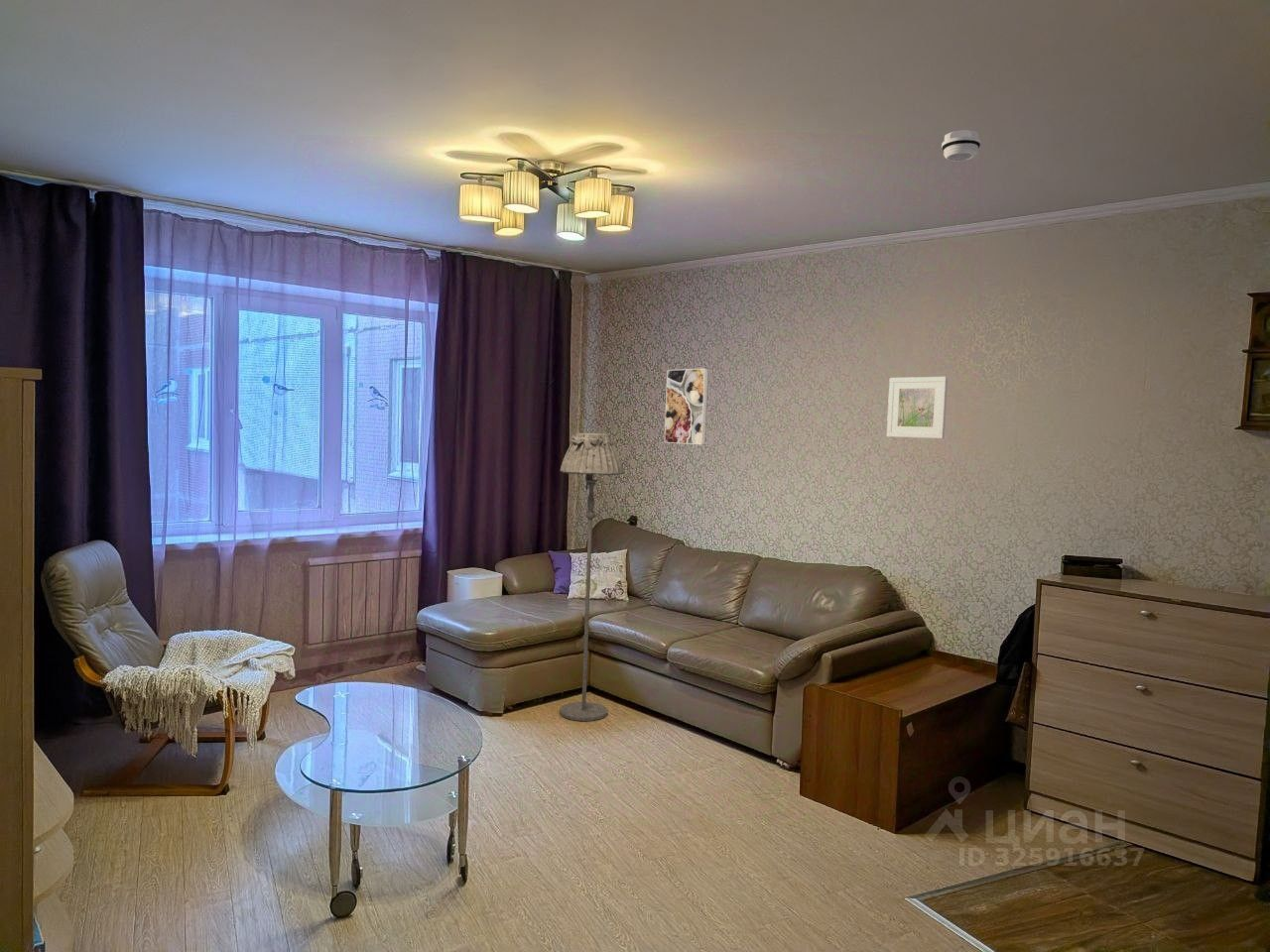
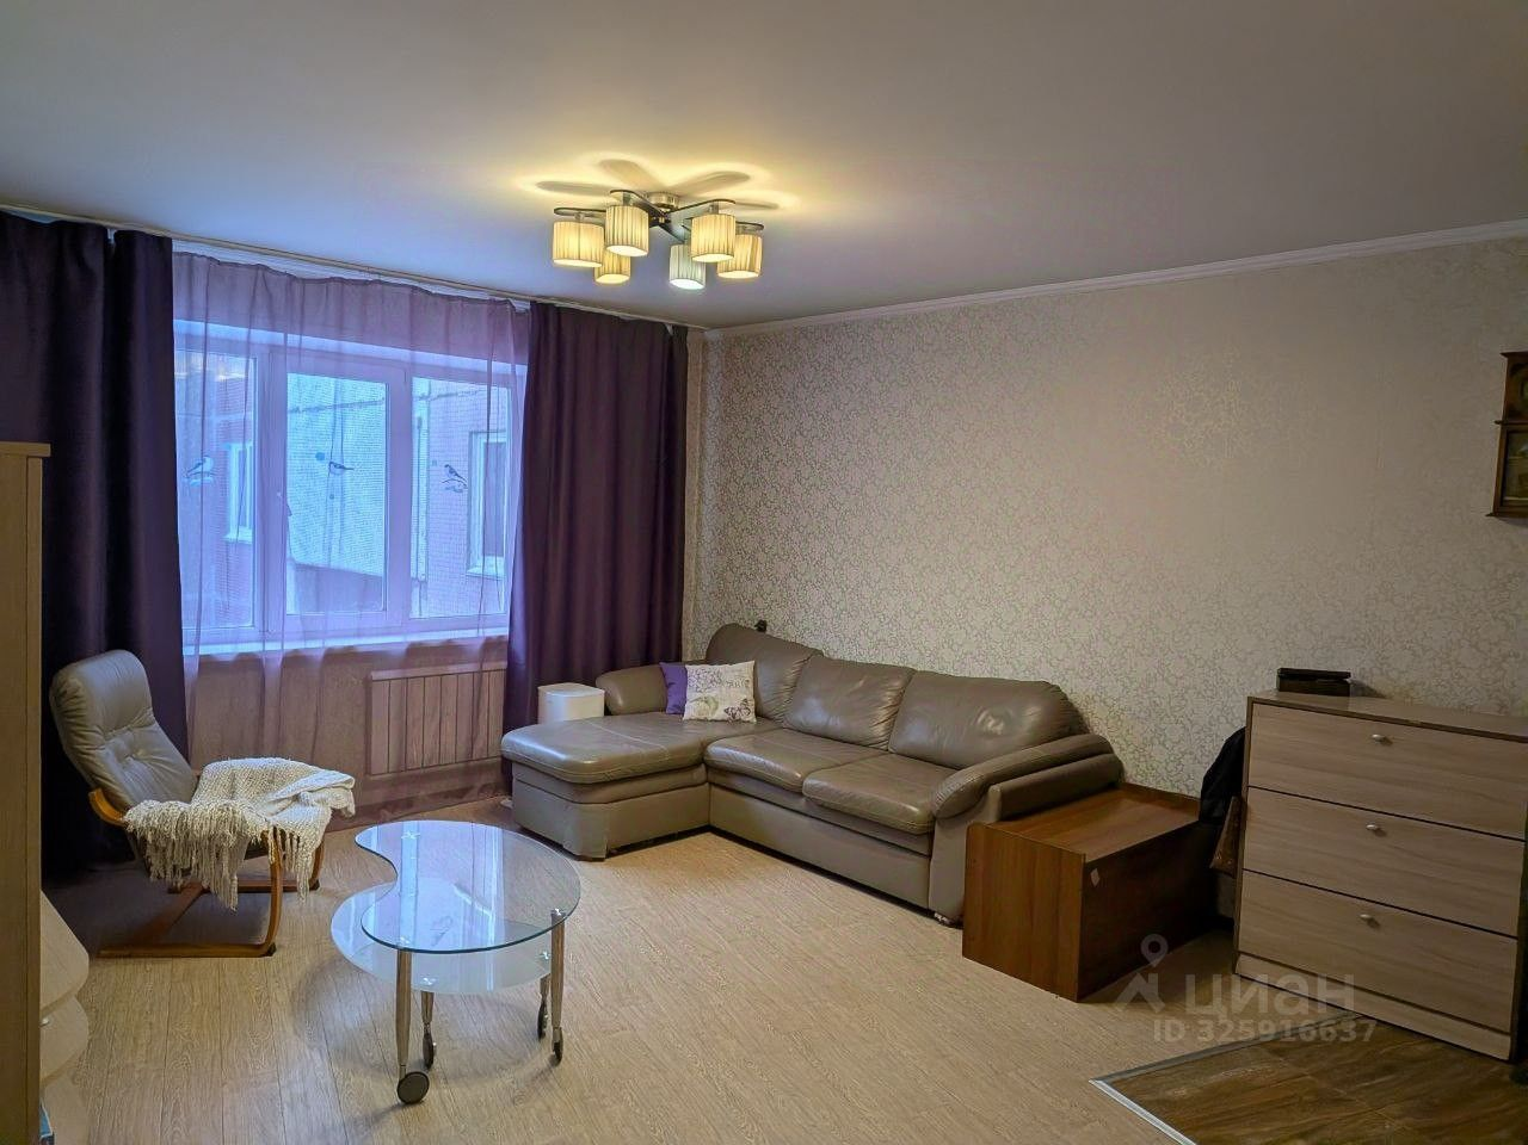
- smoke detector (960, 146)
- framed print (916, 408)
- floor lamp (587, 573)
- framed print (686, 407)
